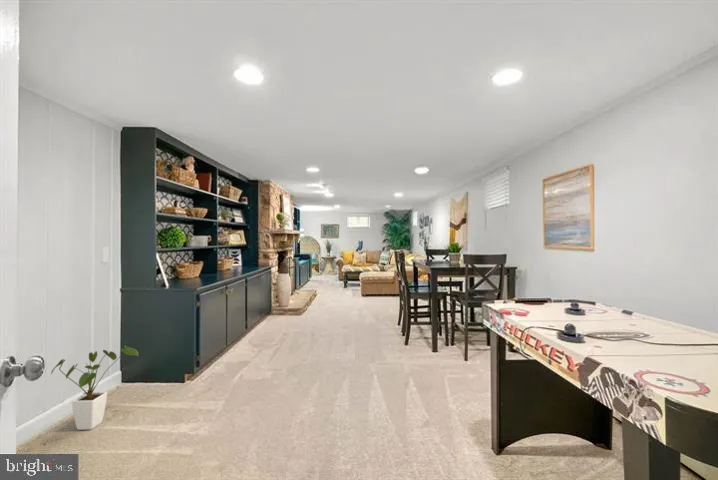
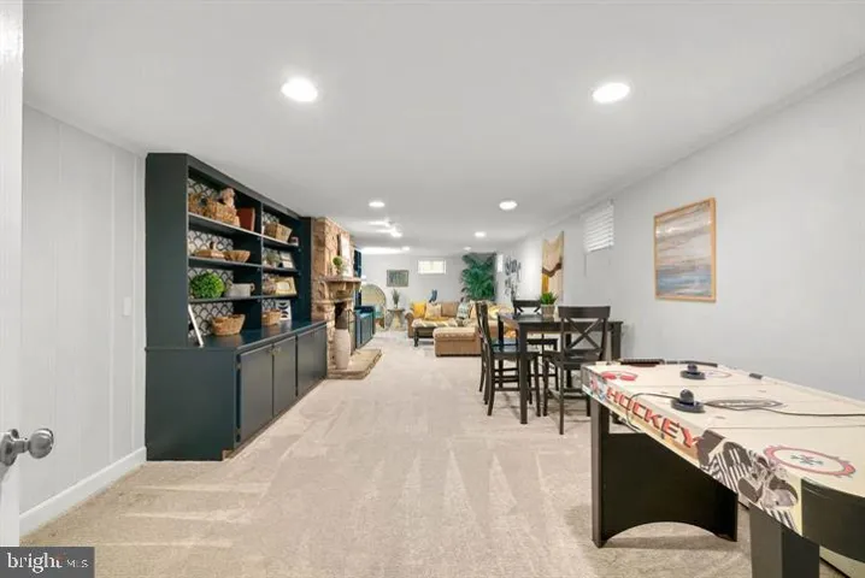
- house plant (94, 388)
